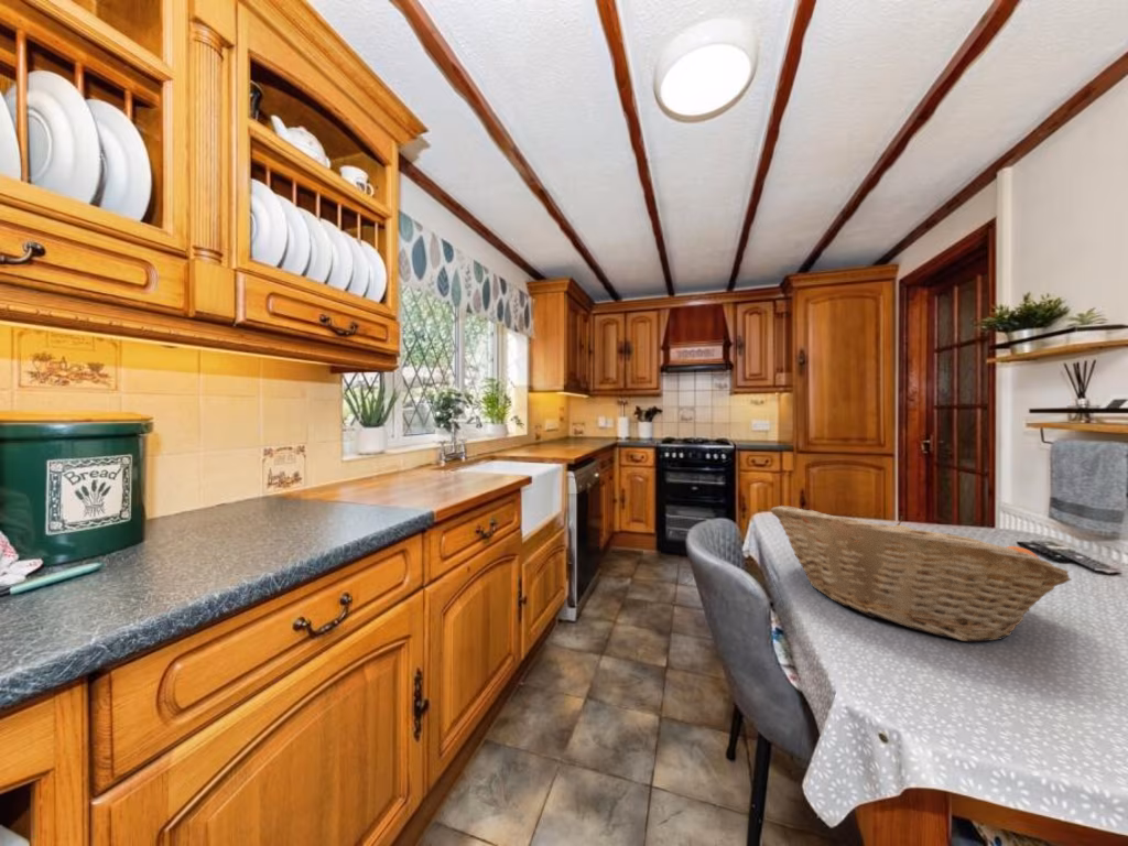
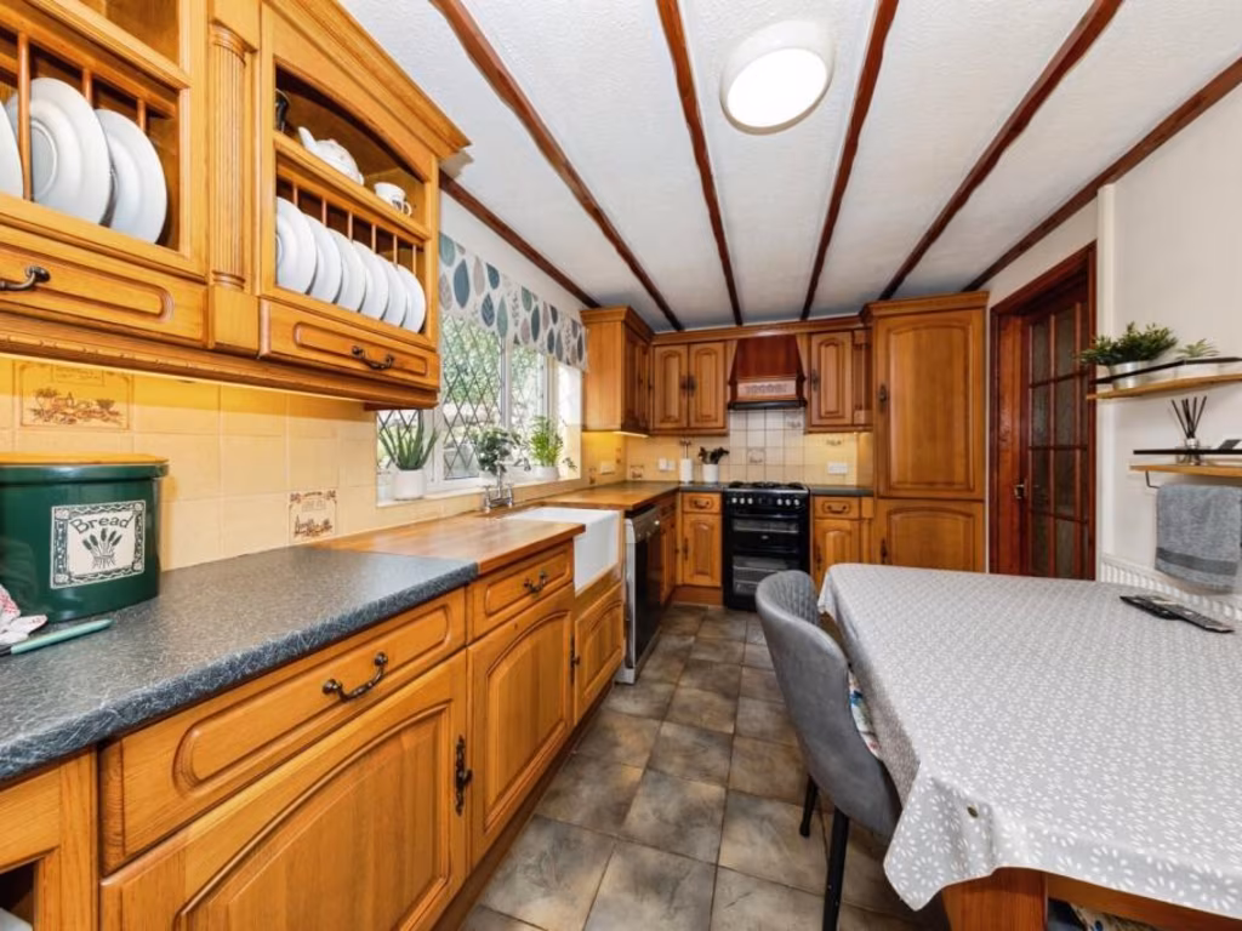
- fruit basket (891, 555)
